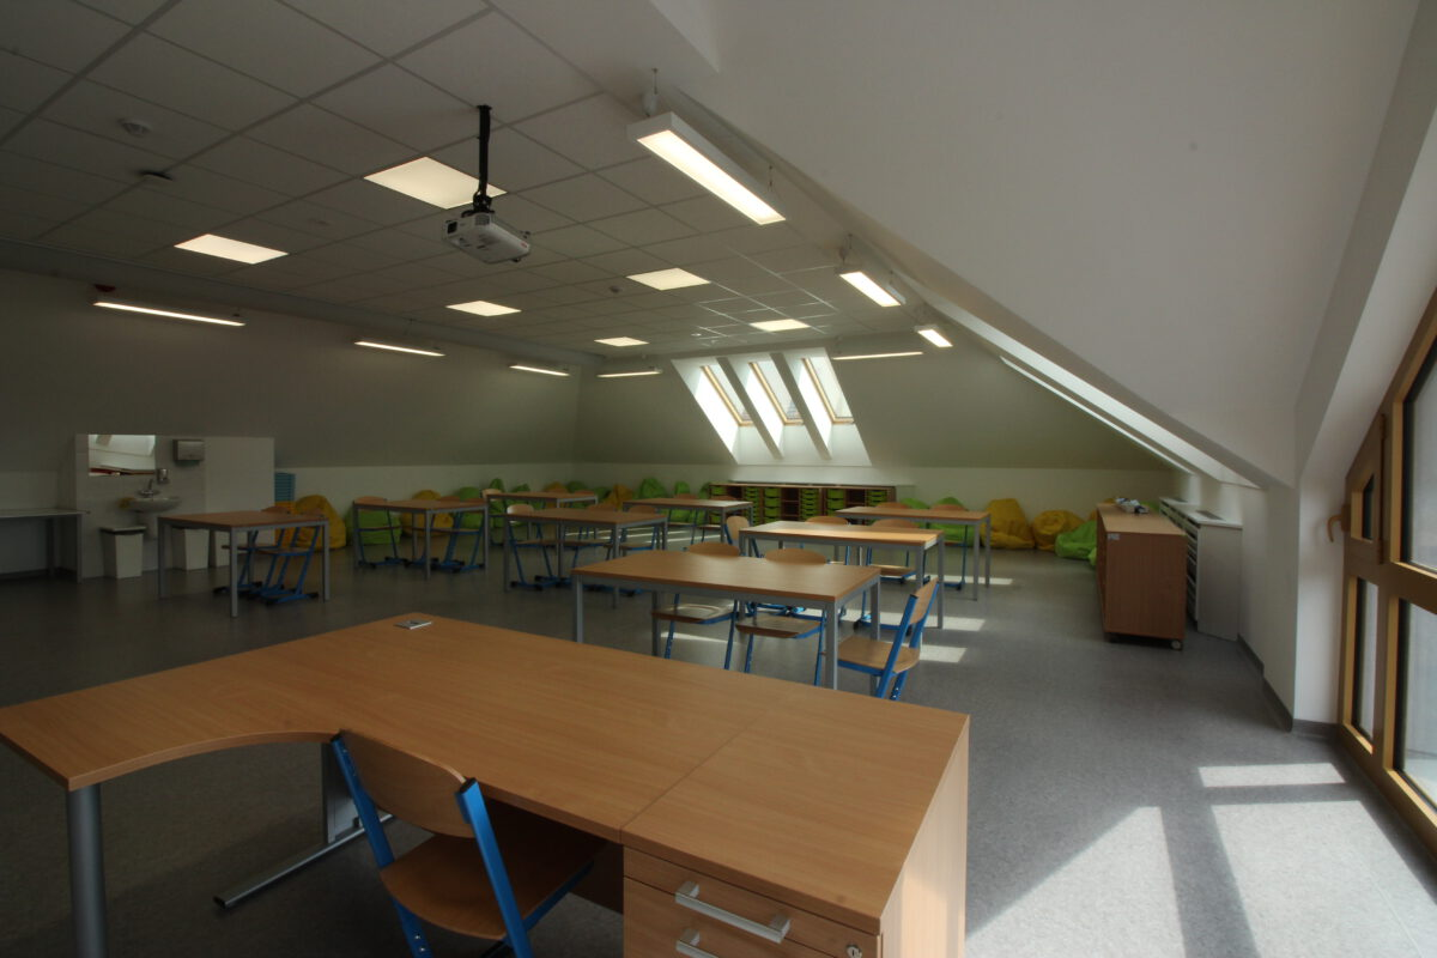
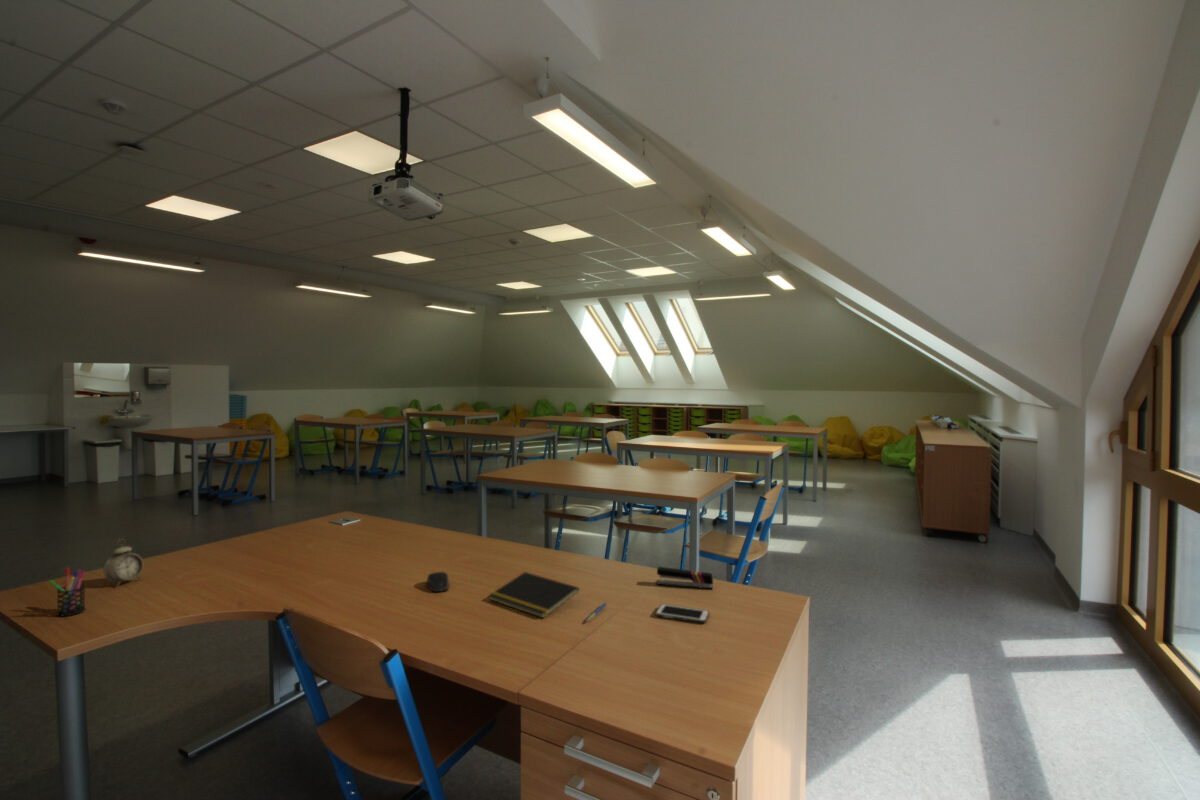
+ cell phone (682, 613)
+ notepad (533, 593)
+ alarm clock (124, 561)
+ pen holder (67, 591)
+ computer mouse (438, 579)
+ pen (596, 612)
+ stapler (684, 577)
